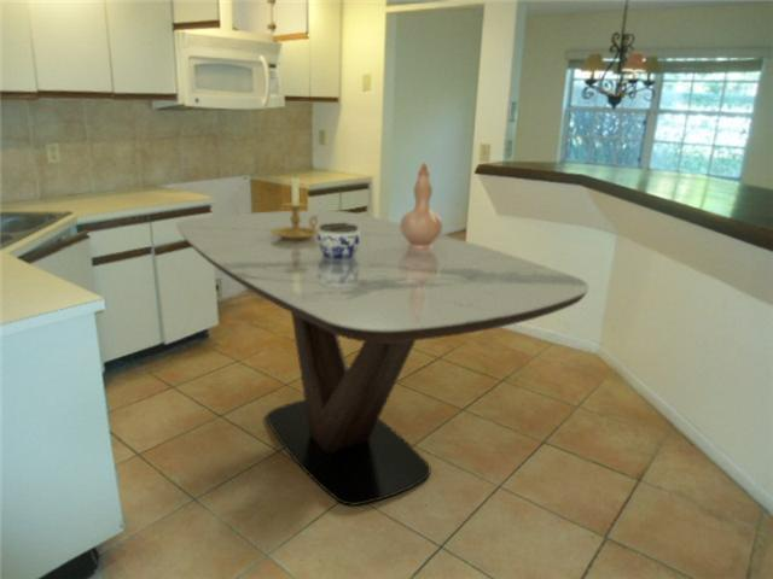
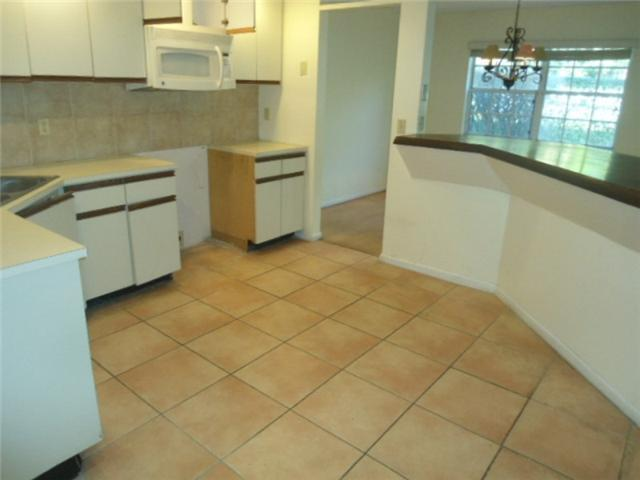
- vase (422, 205)
- dining table (342, 349)
- jar (338, 240)
- candle holder (295, 206)
